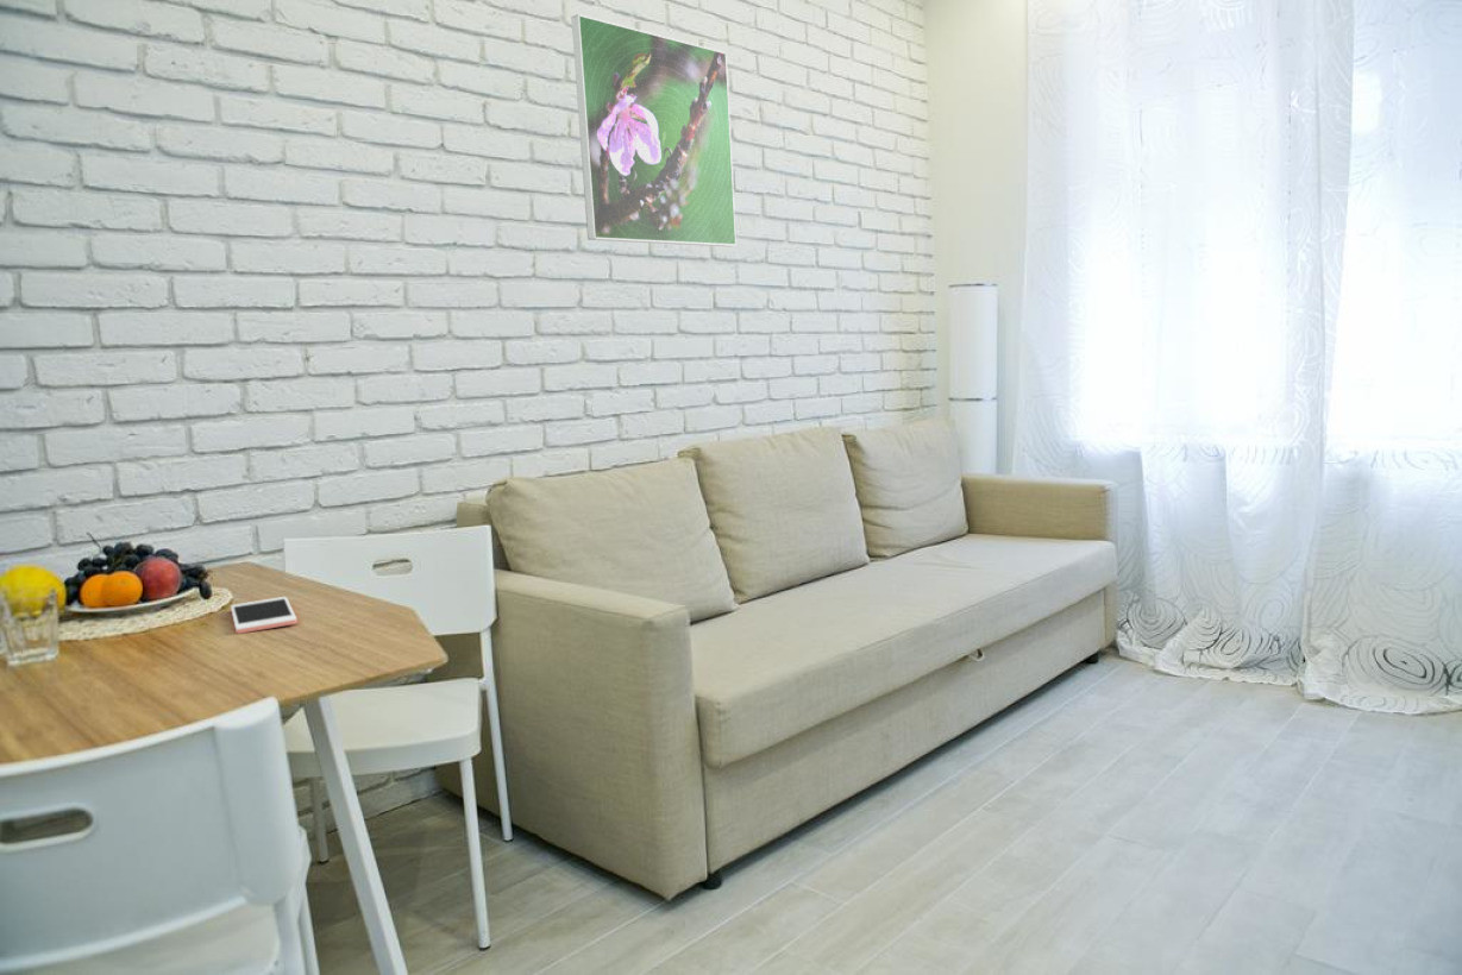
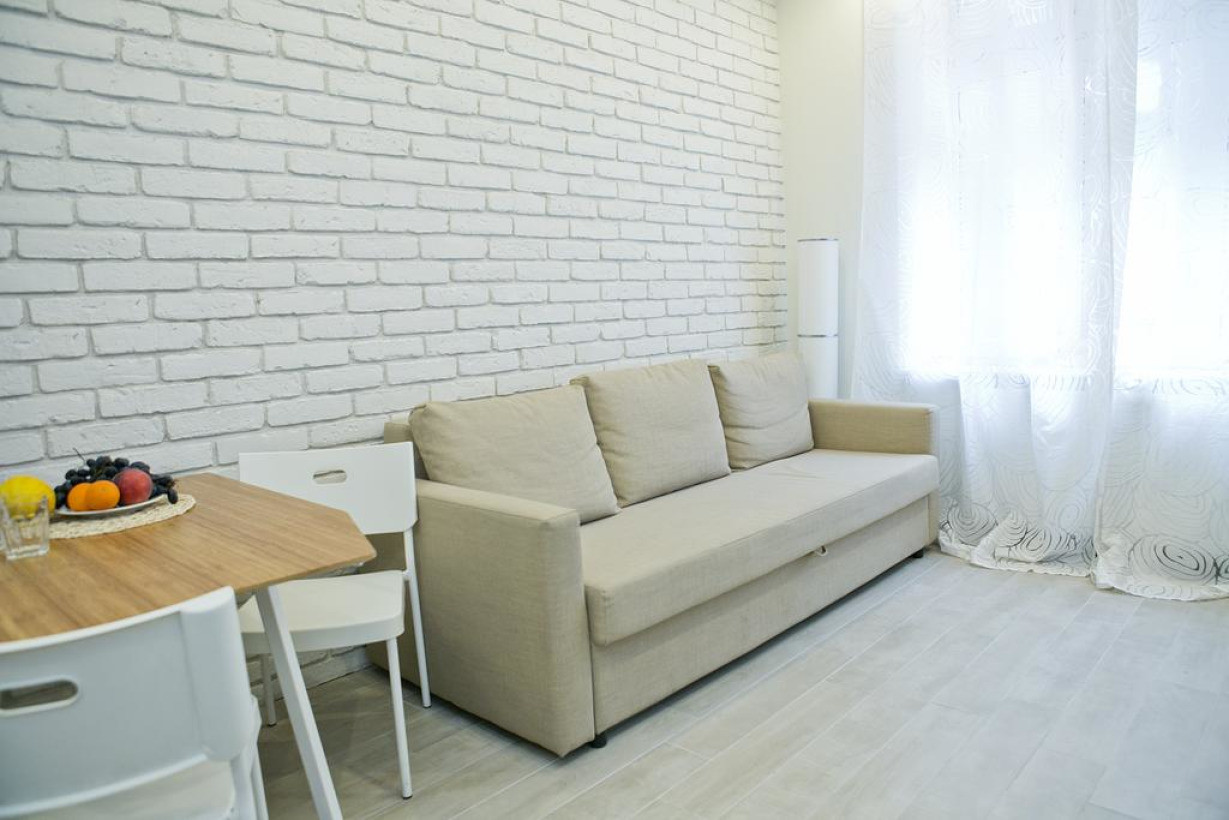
- cell phone (262, 614)
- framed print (660, 140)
